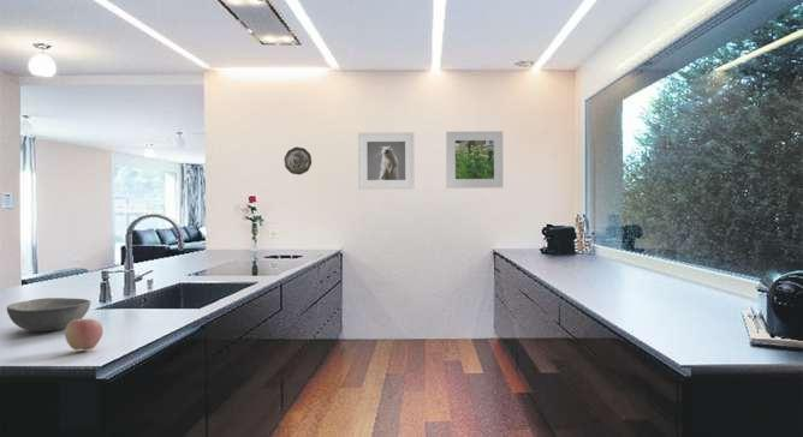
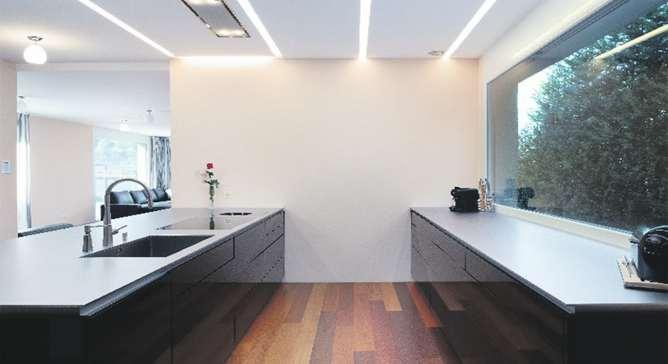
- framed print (474, 160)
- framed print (386, 161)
- bowl (50, 315)
- apple (84, 334)
- decorative plate (298, 161)
